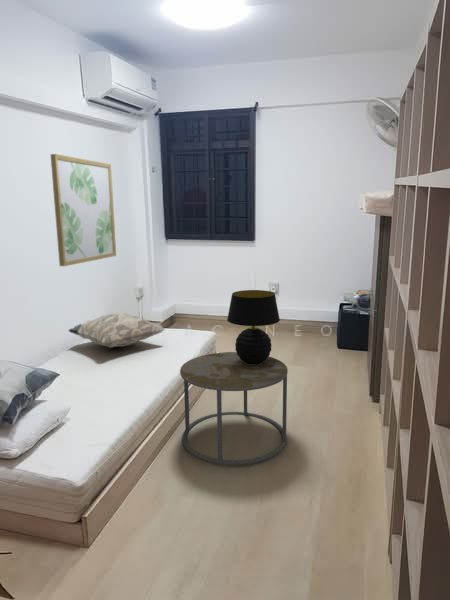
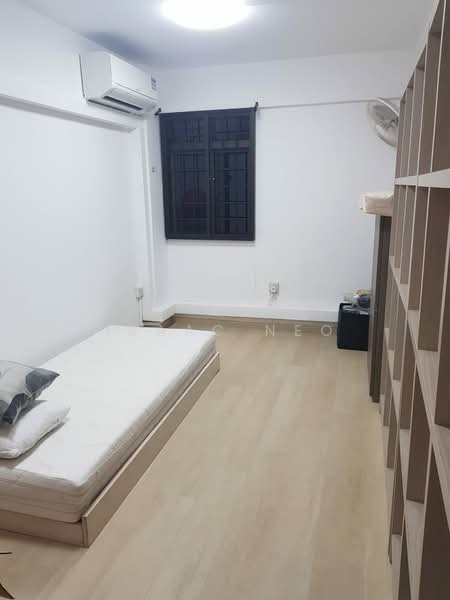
- side table (234, 412)
- wall art (87, 211)
- decorative pillow (116, 329)
- table lamp (253, 327)
